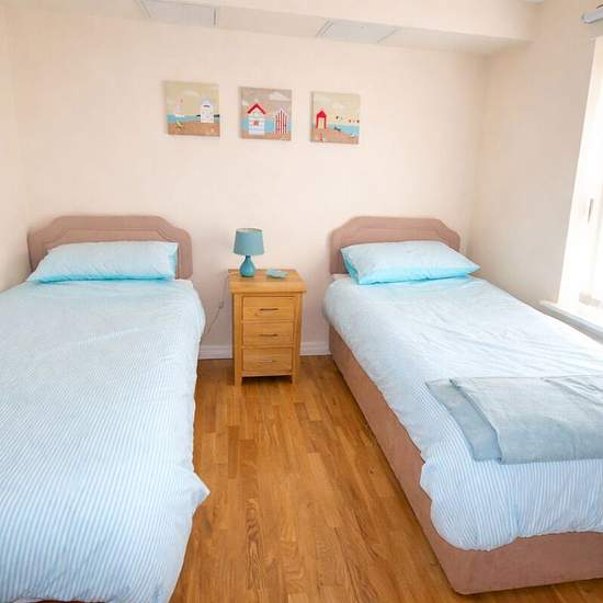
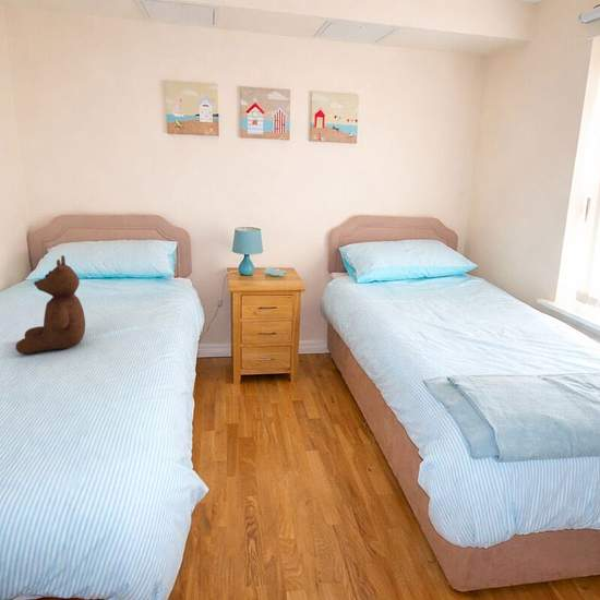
+ teddy bear (49, 302)
